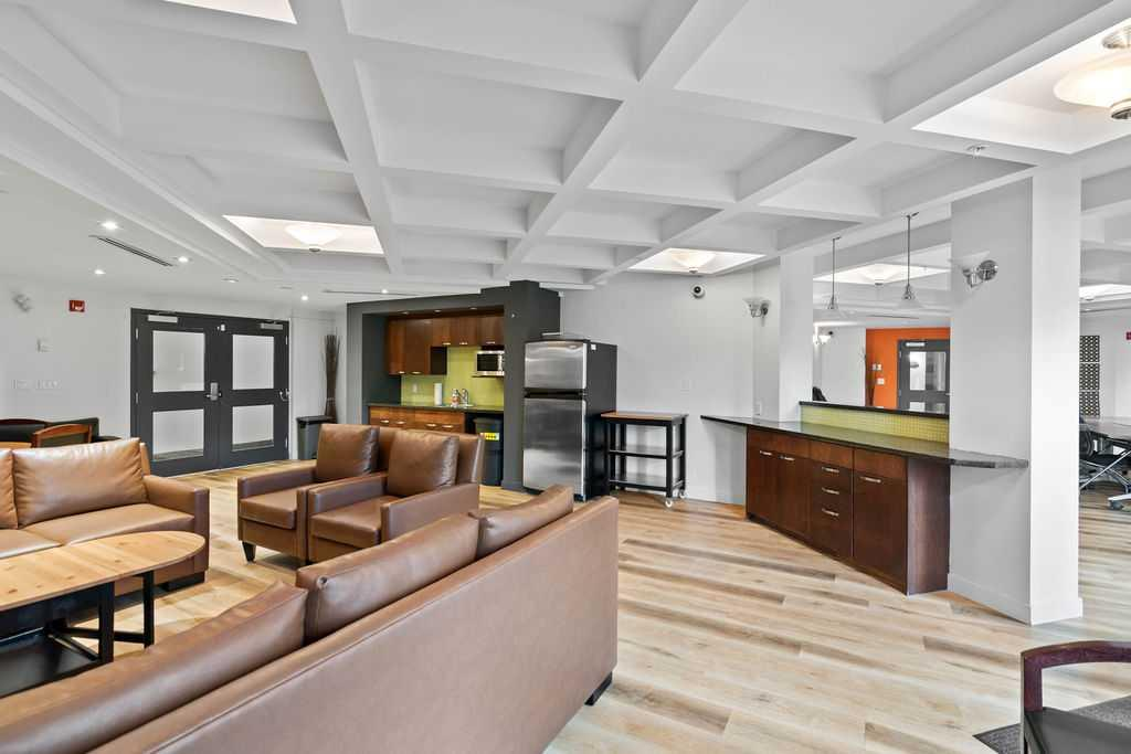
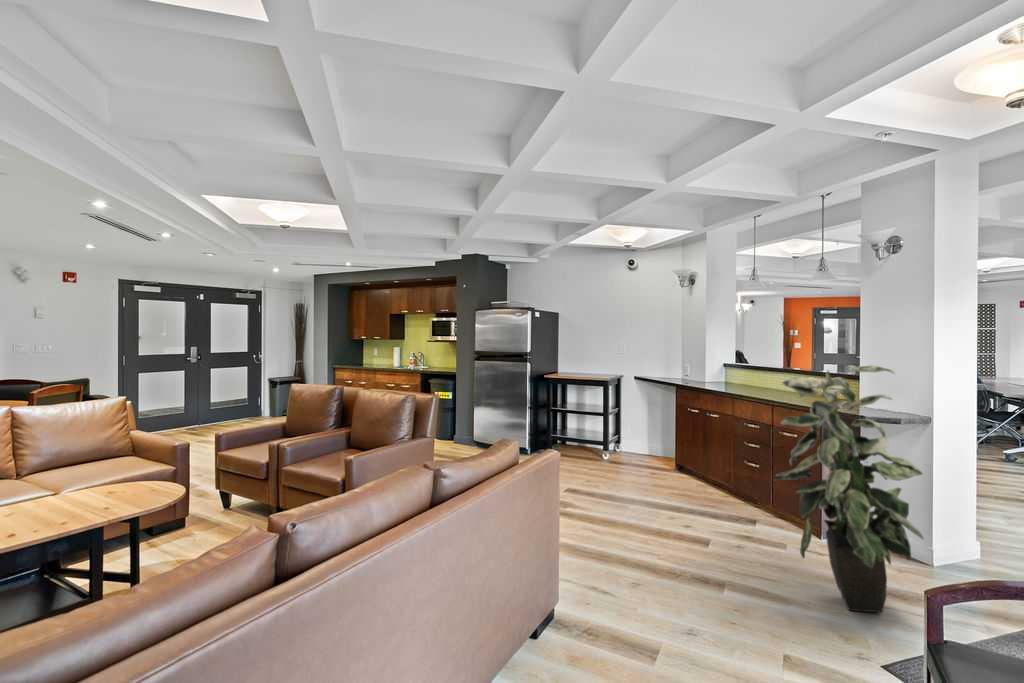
+ indoor plant (850, 486)
